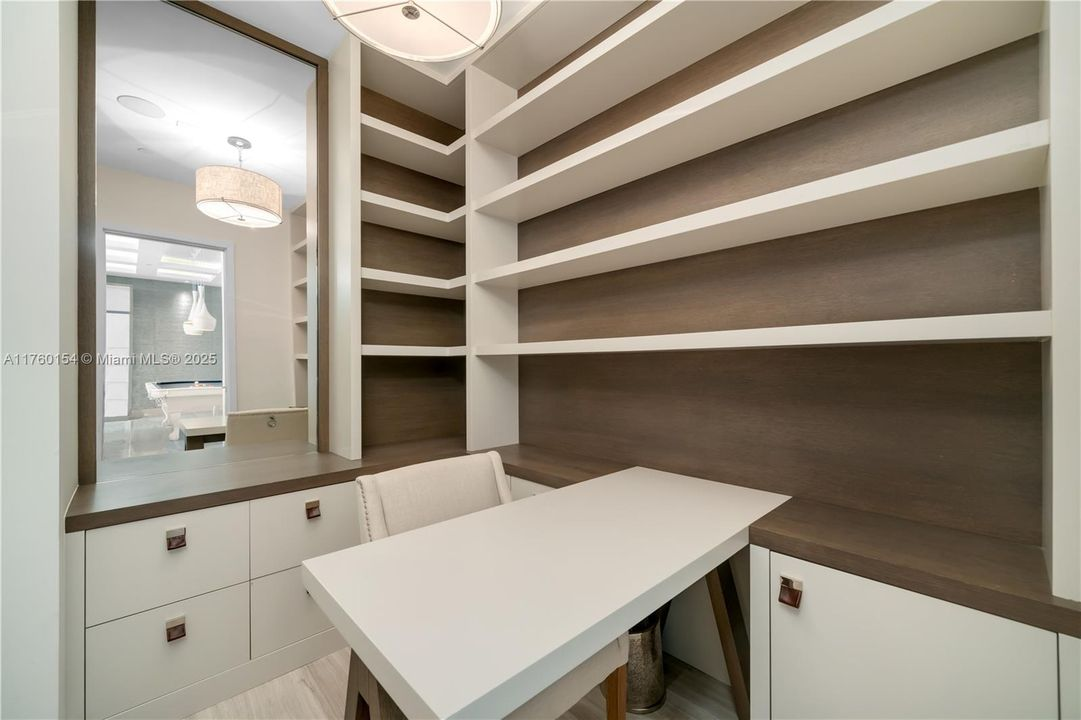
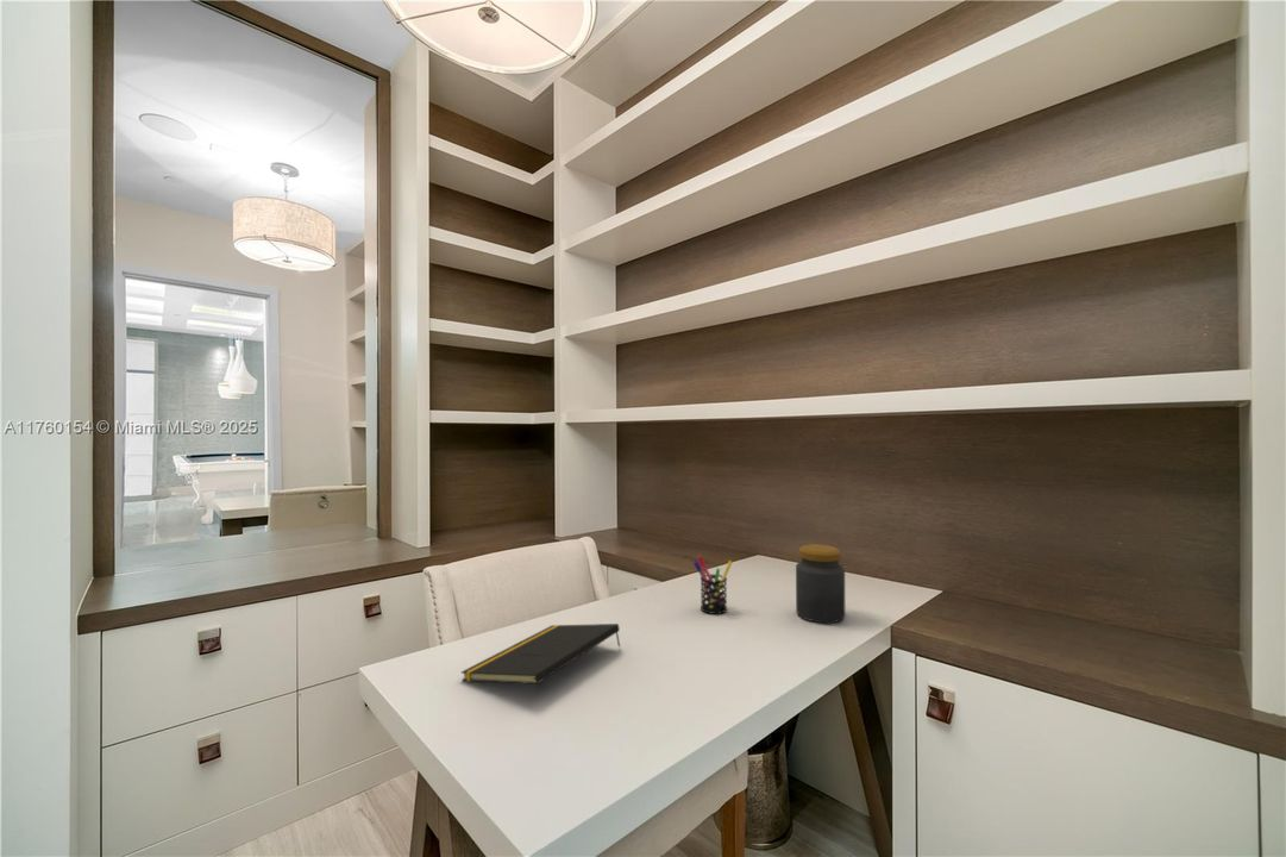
+ notepad (545, 650)
+ jar (820, 581)
+ pen holder (713, 582)
